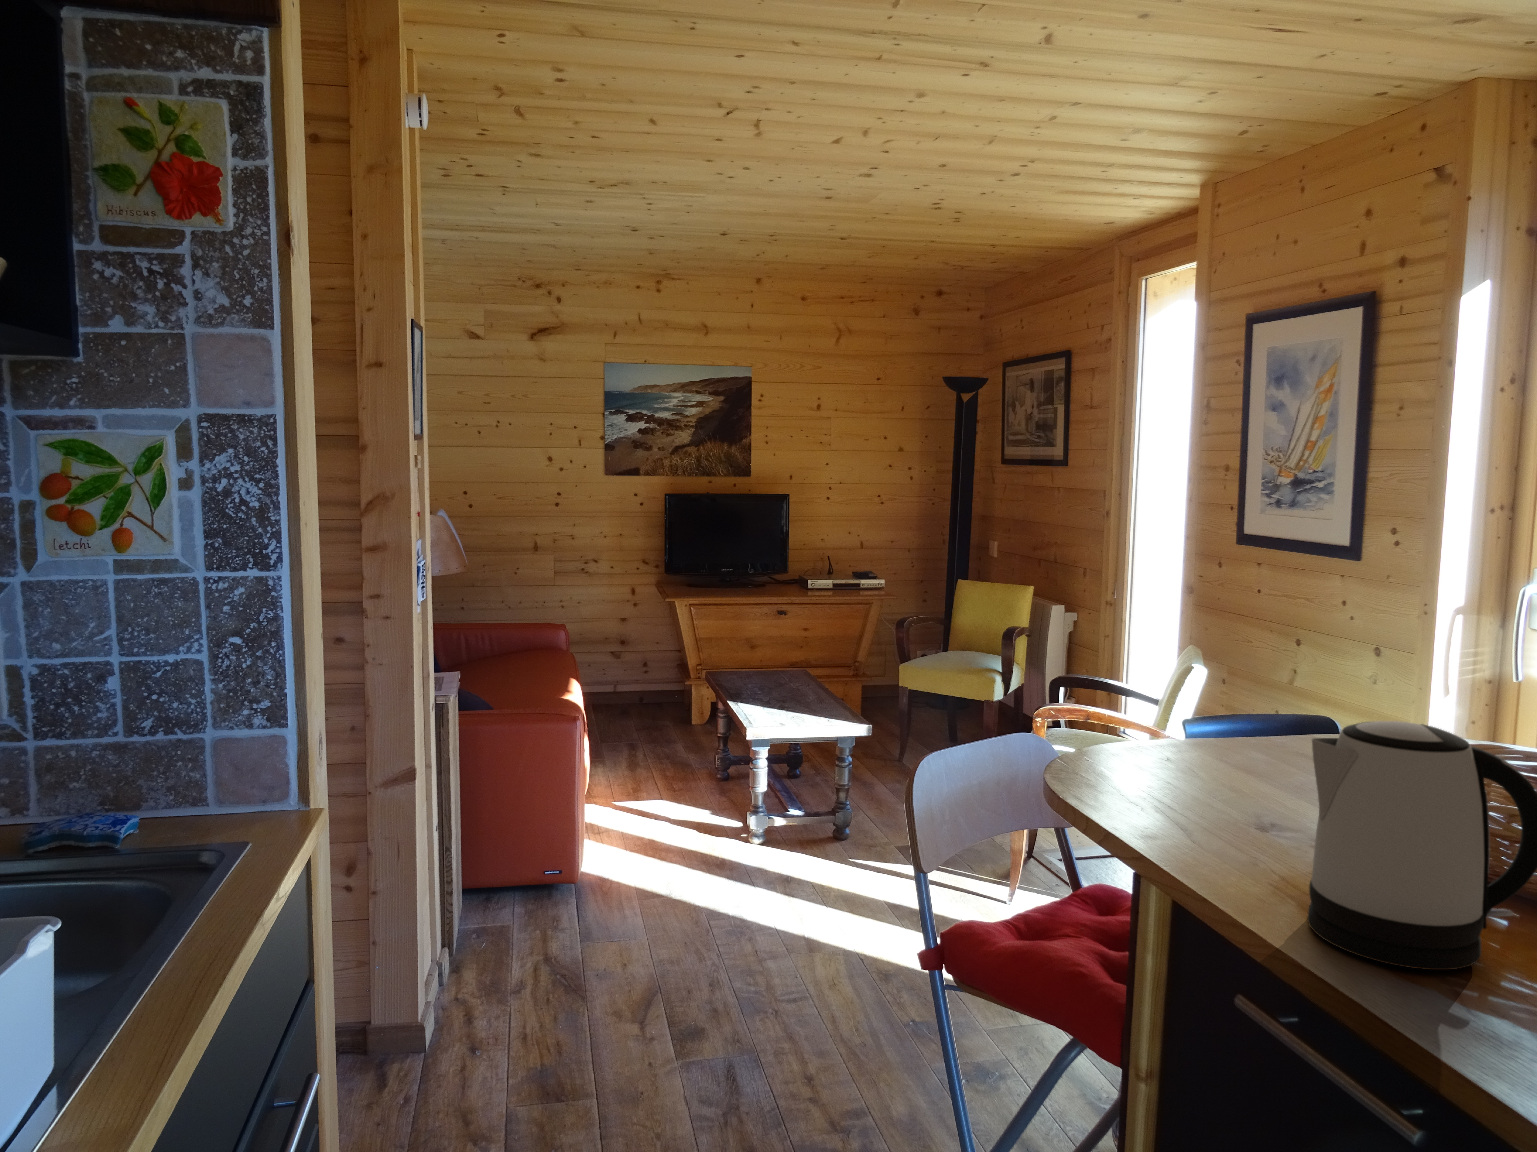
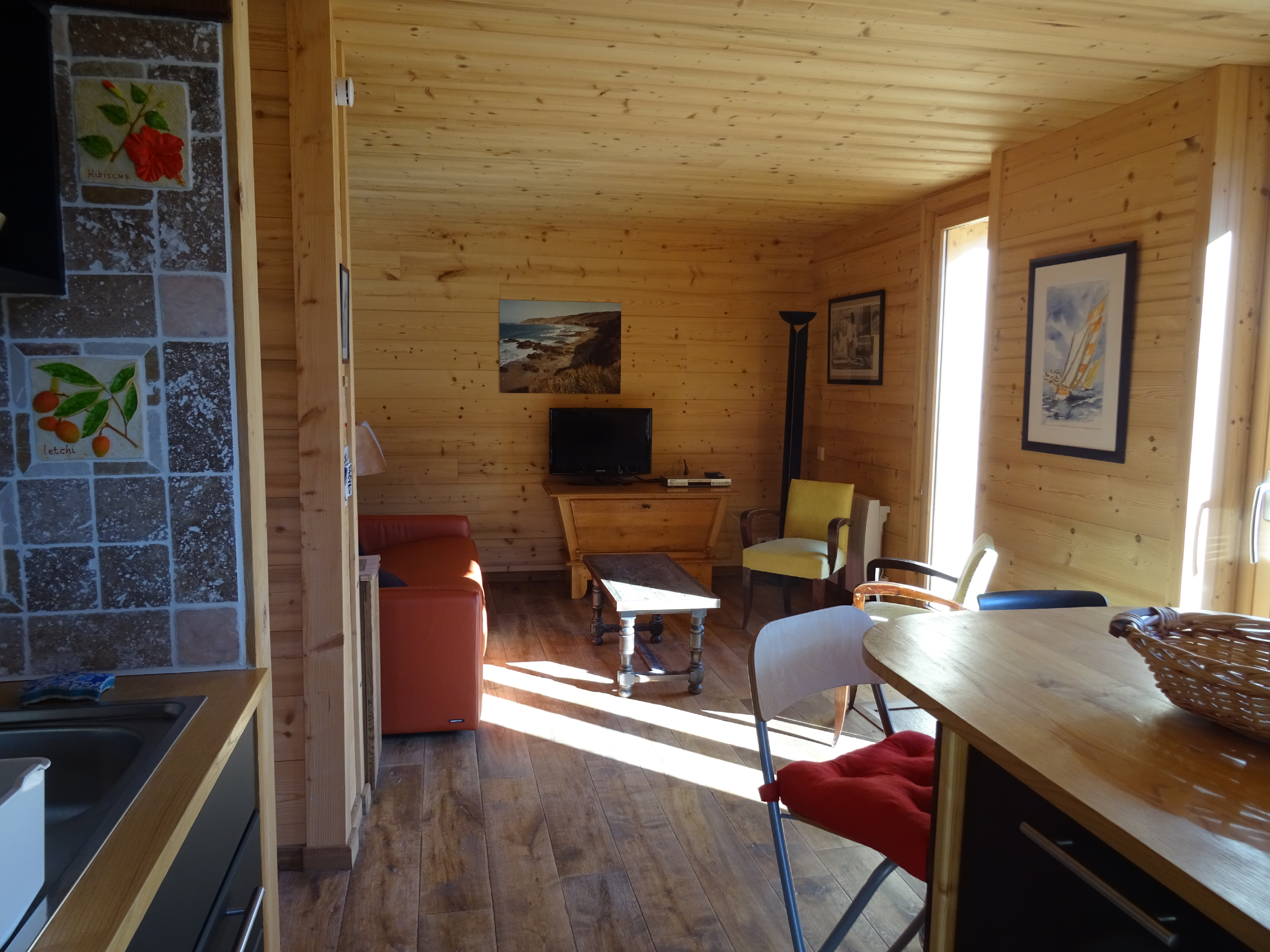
- kettle (1422, 835)
